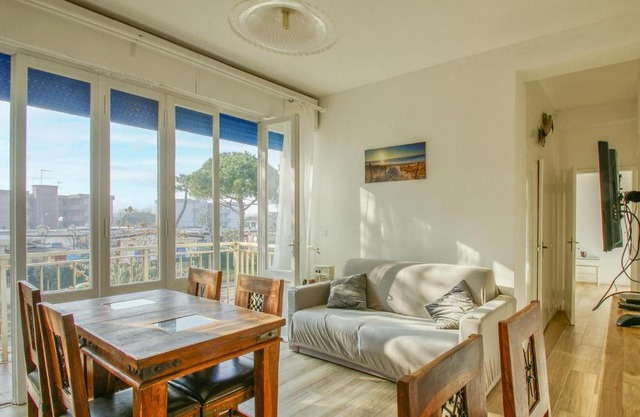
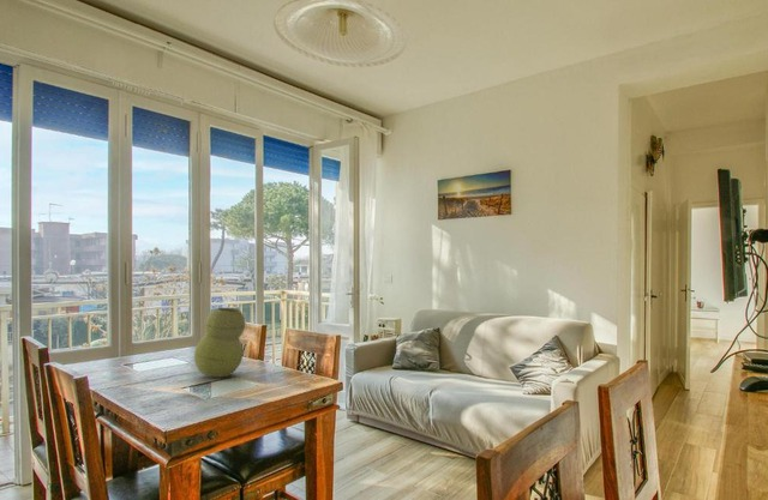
+ vase (220, 342)
